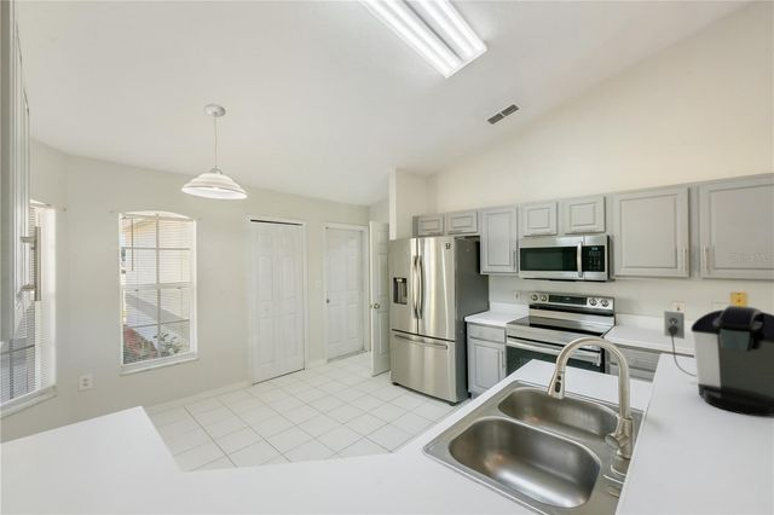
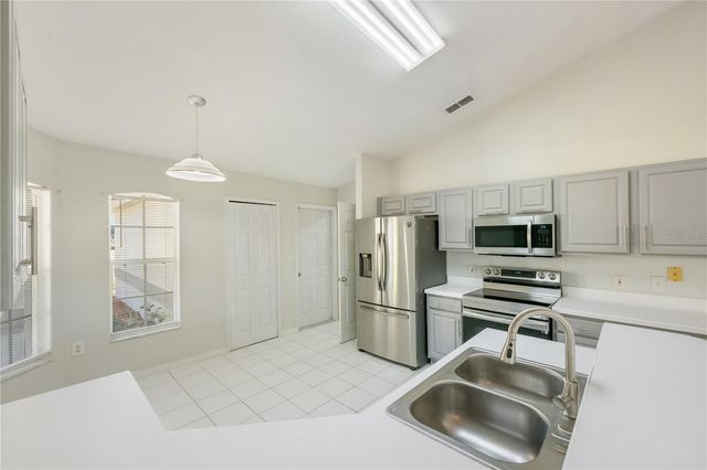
- coffee maker (714, 349)
